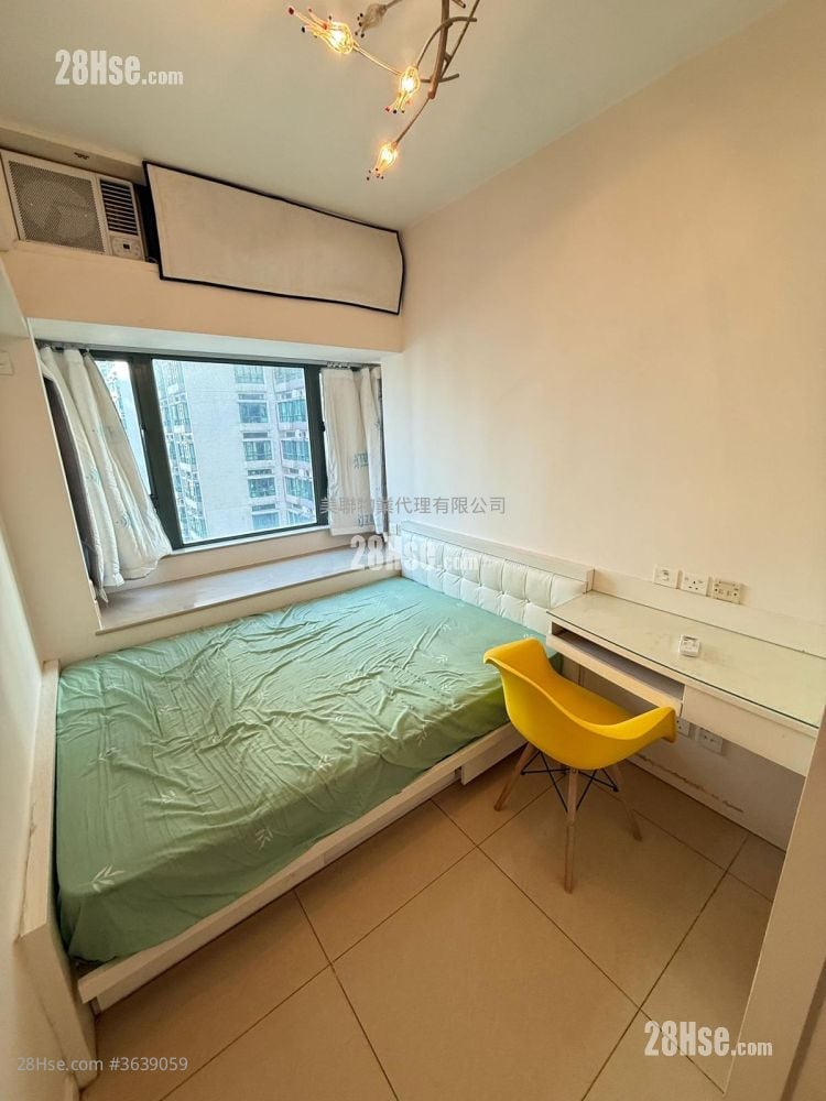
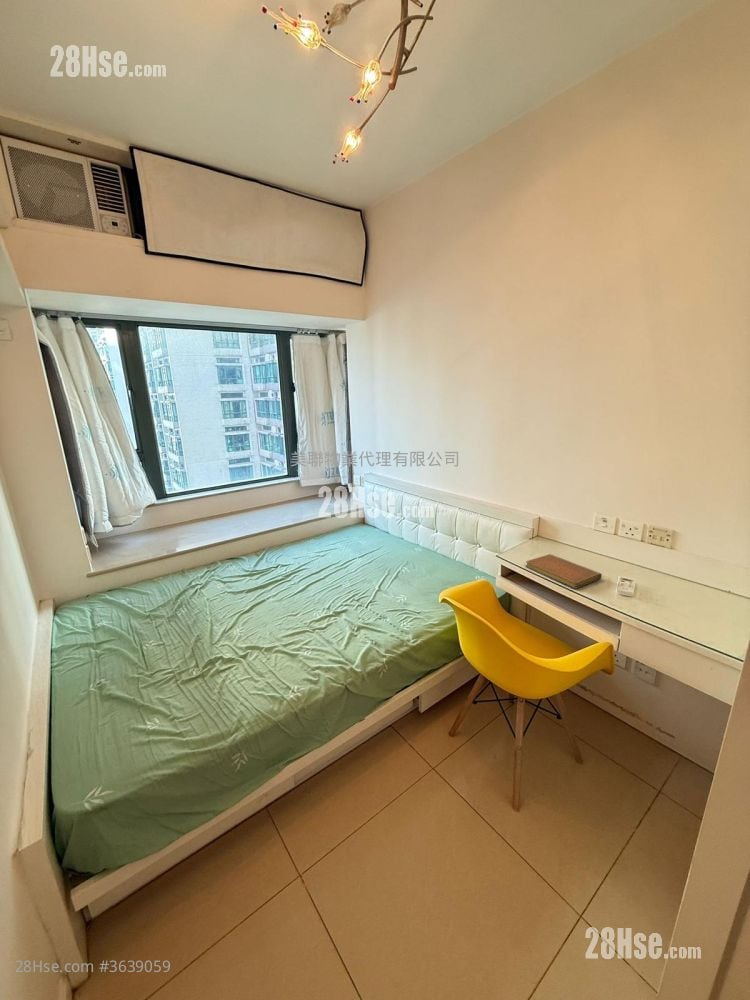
+ notebook (561, 569)
